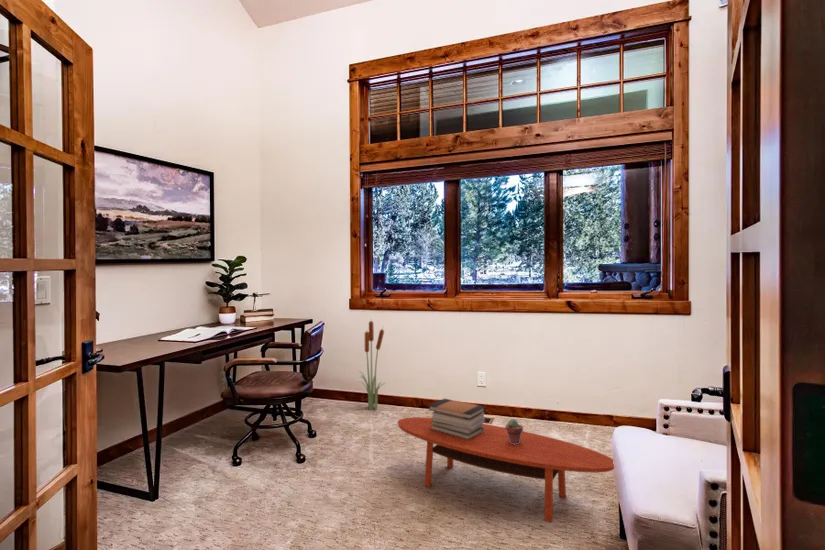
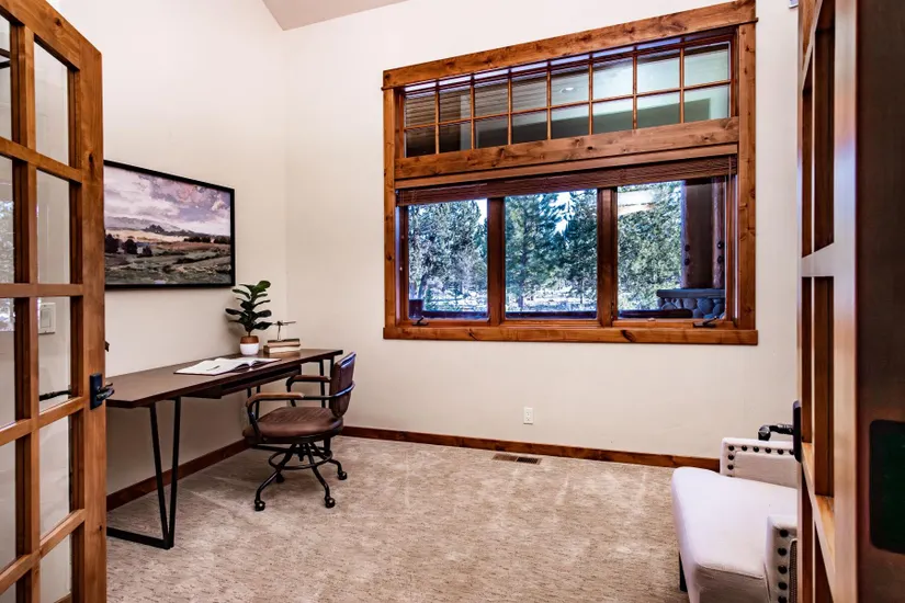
- potted succulent (514, 430)
- decorative plant (371, 361)
- book stack (457, 417)
- coffee table (493, 464)
